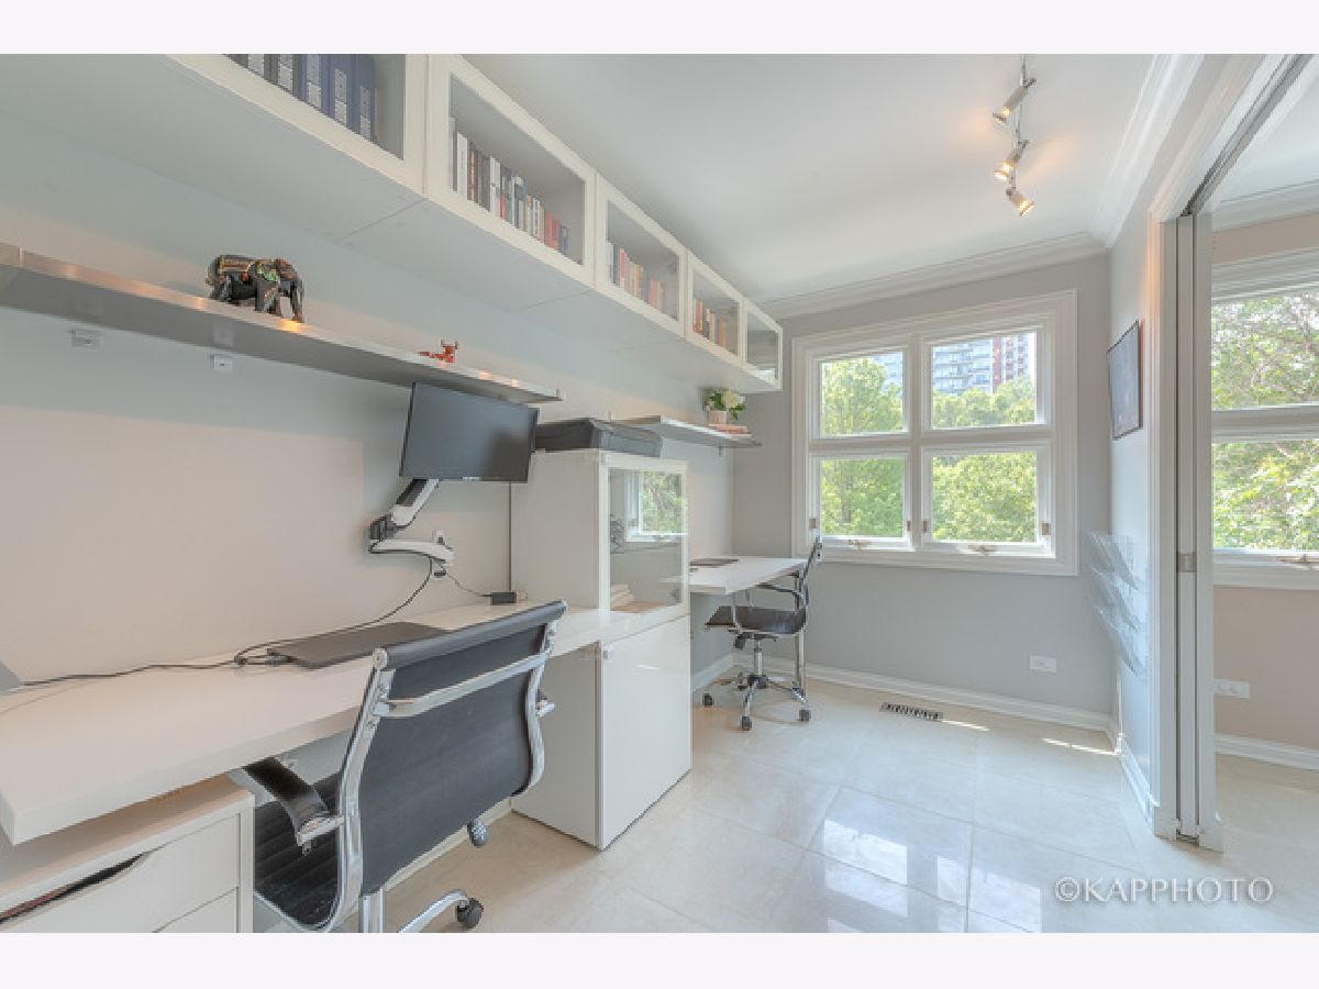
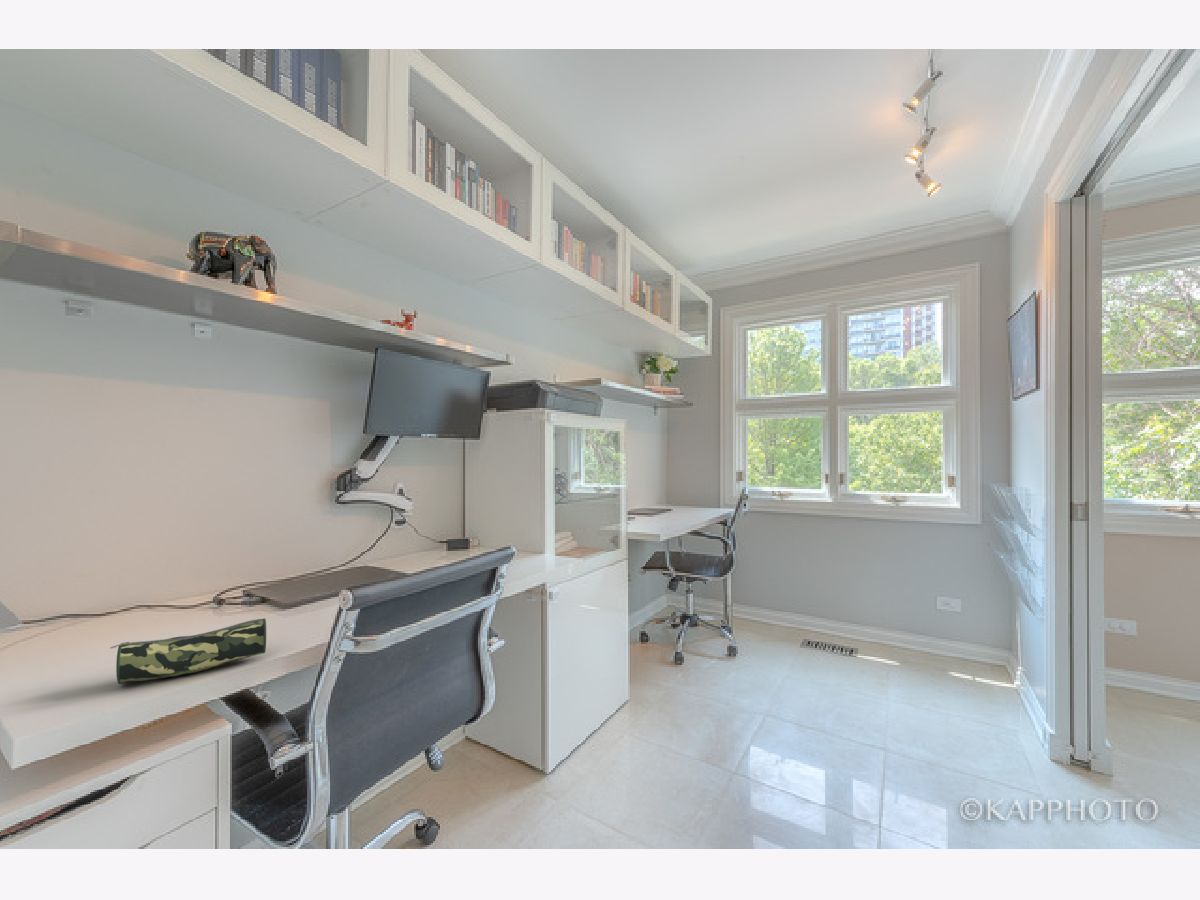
+ pencil case (194, 650)
